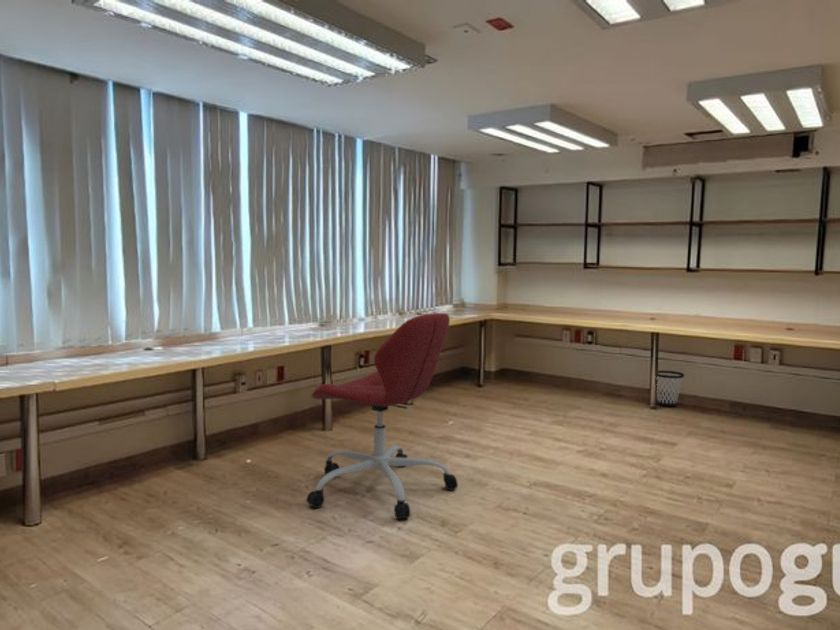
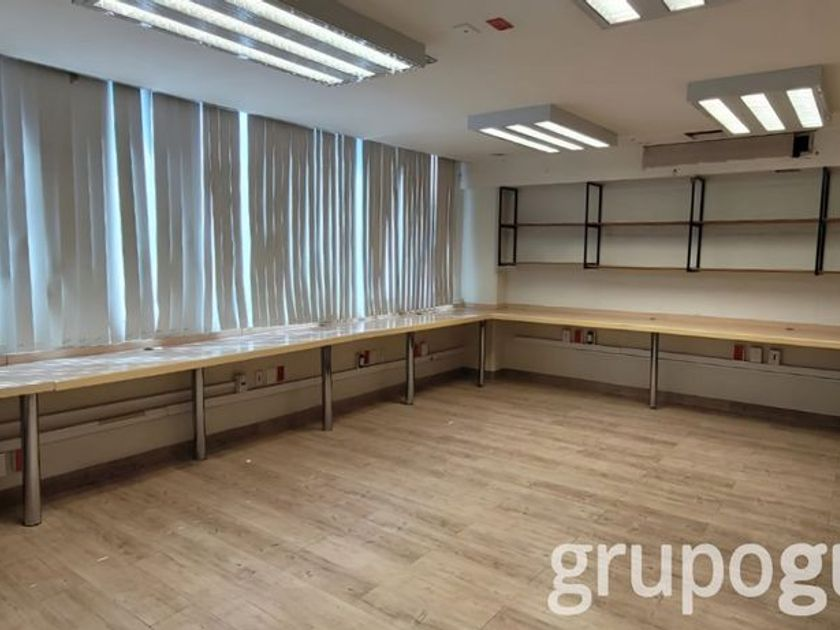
- wastebasket (667, 389)
- office chair (378, 400)
